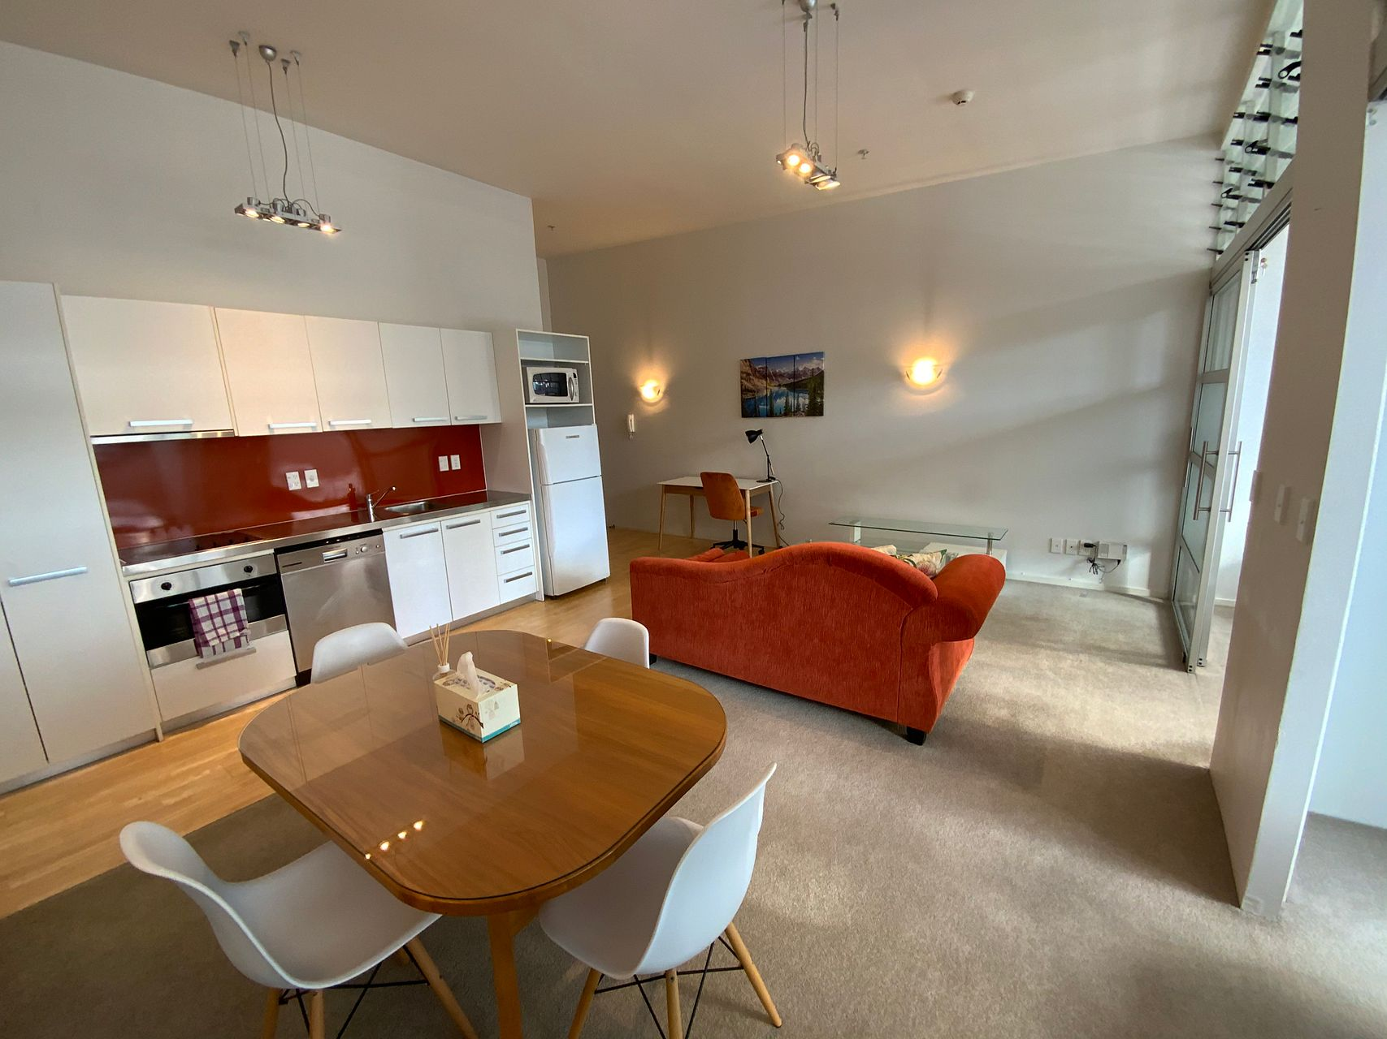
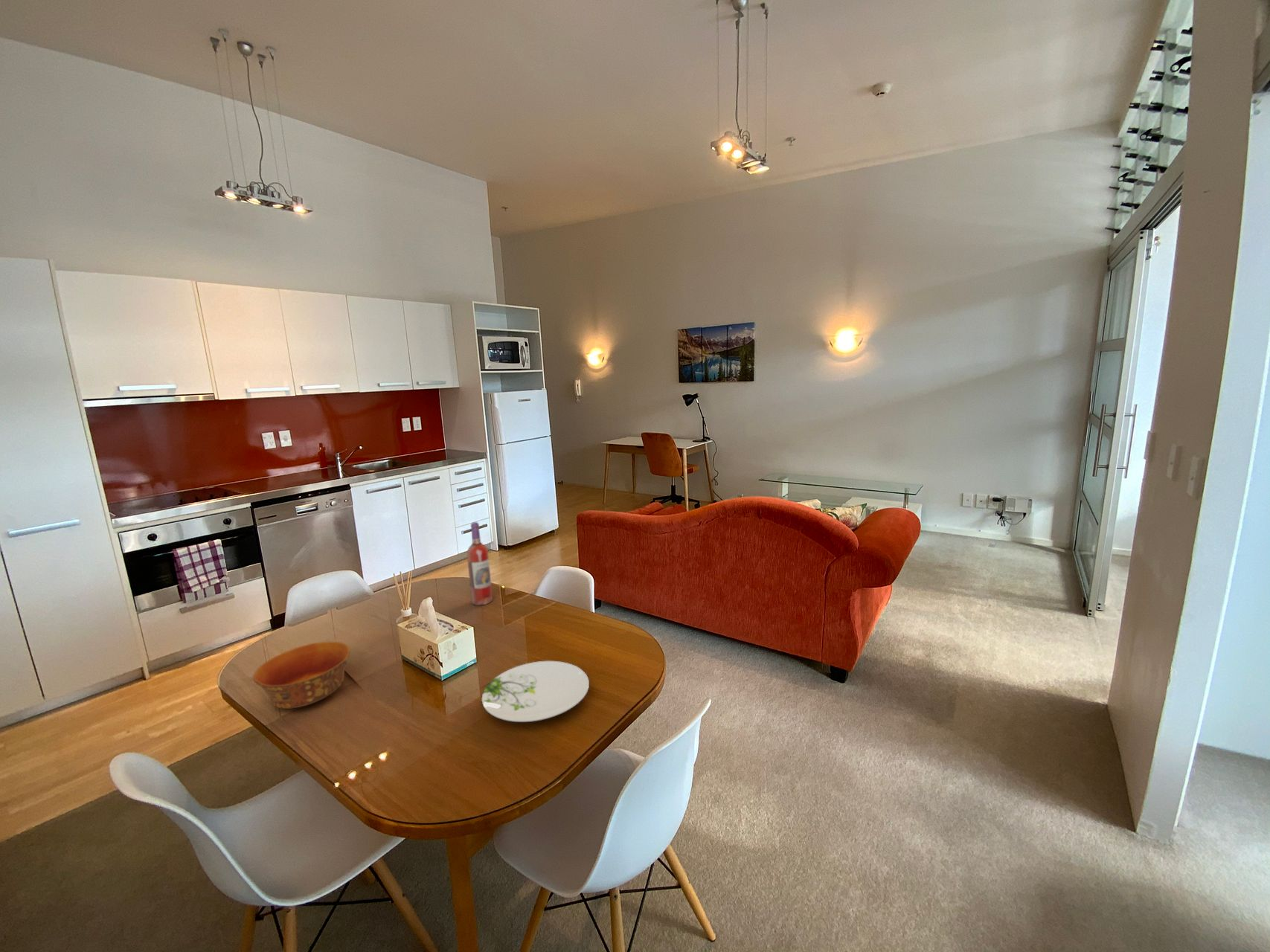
+ bowl (306, 678)
+ wine bottle (478, 563)
+ plate (536, 694)
